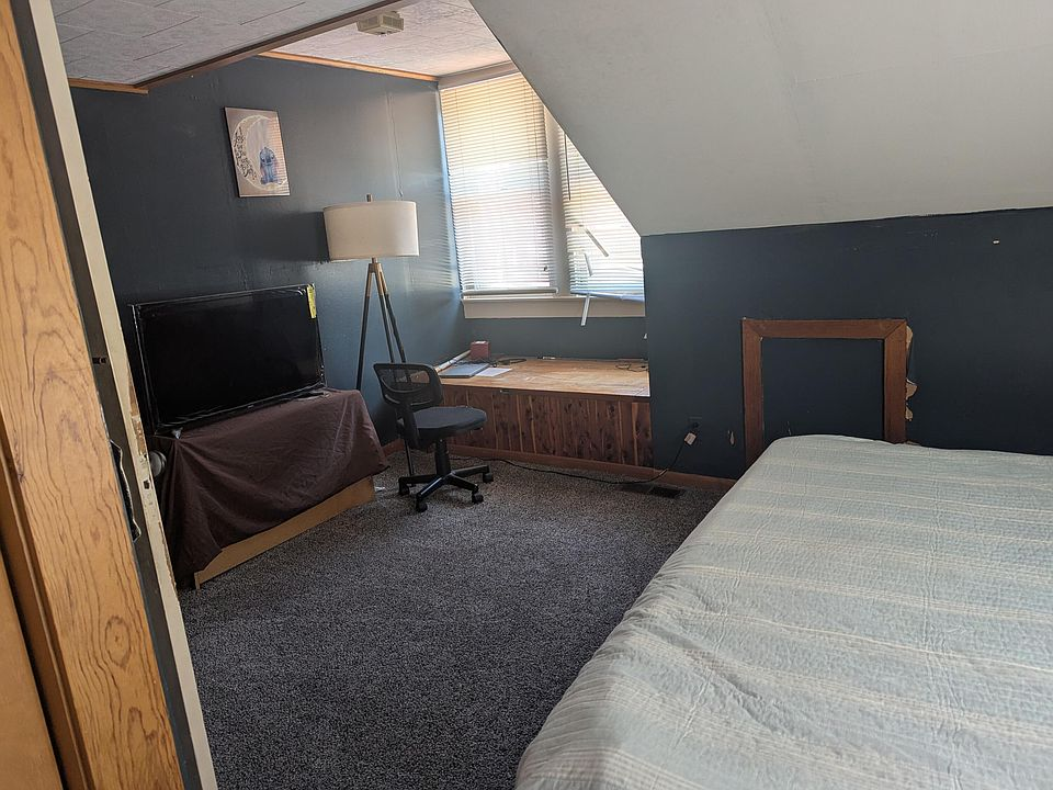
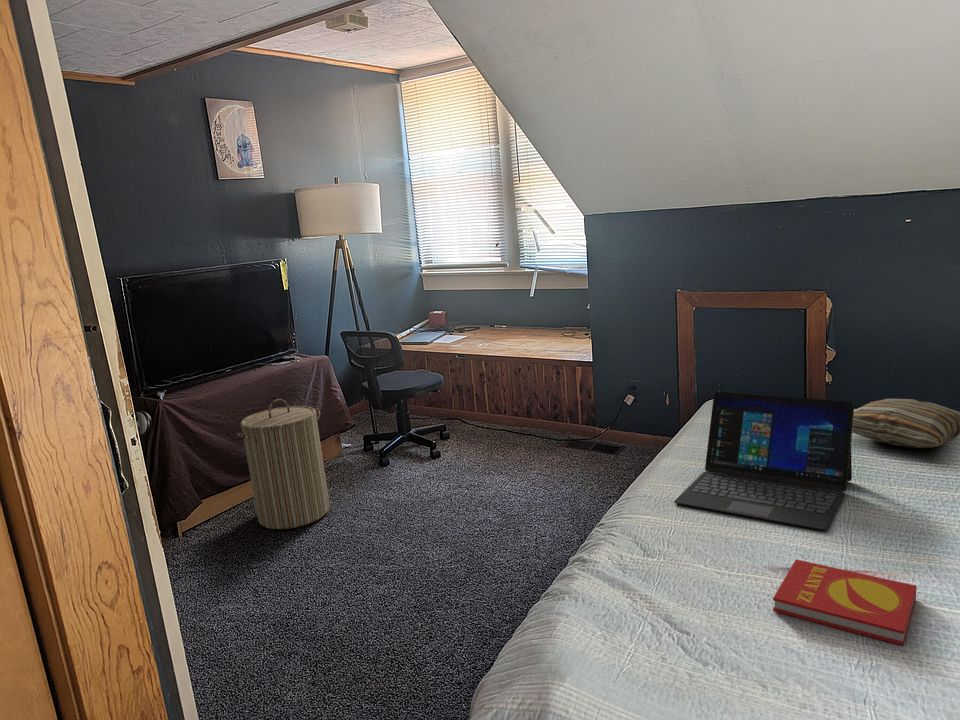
+ book (844, 598)
+ laptop (764, 452)
+ laundry hamper (285, 457)
+ pillow (906, 421)
